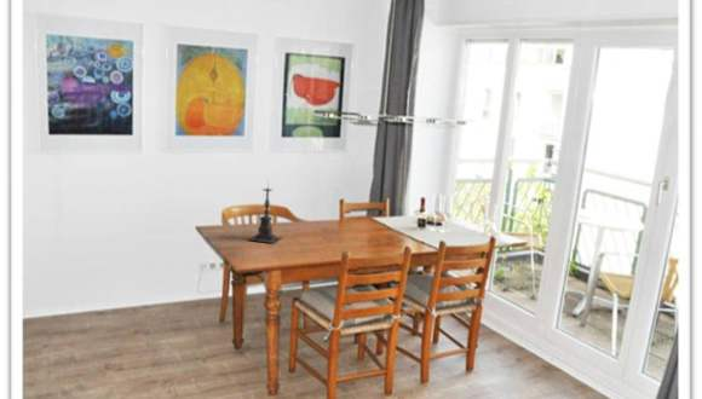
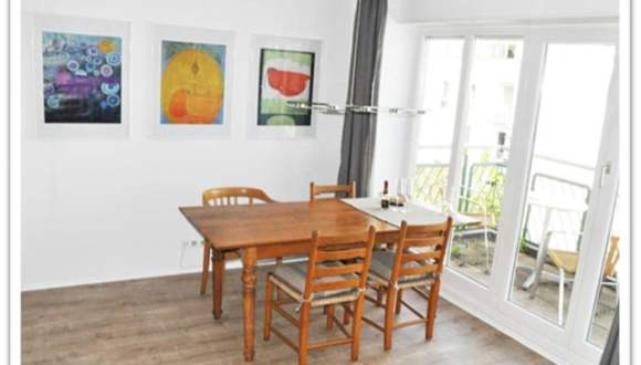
- candle holder (266, 209)
